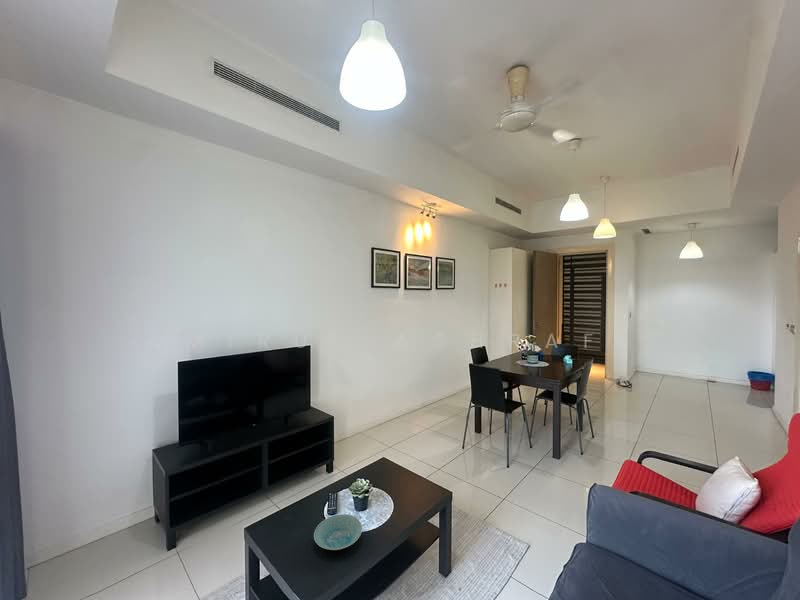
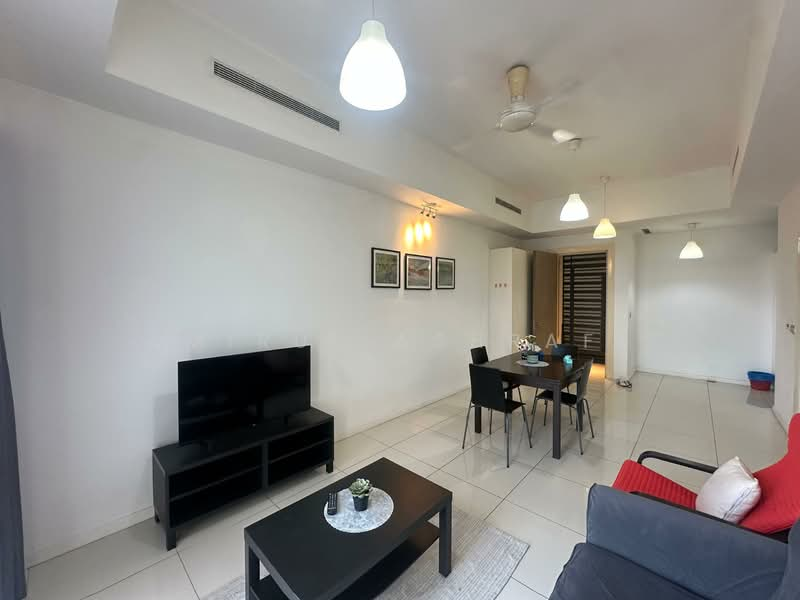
- bowl (338, 535)
